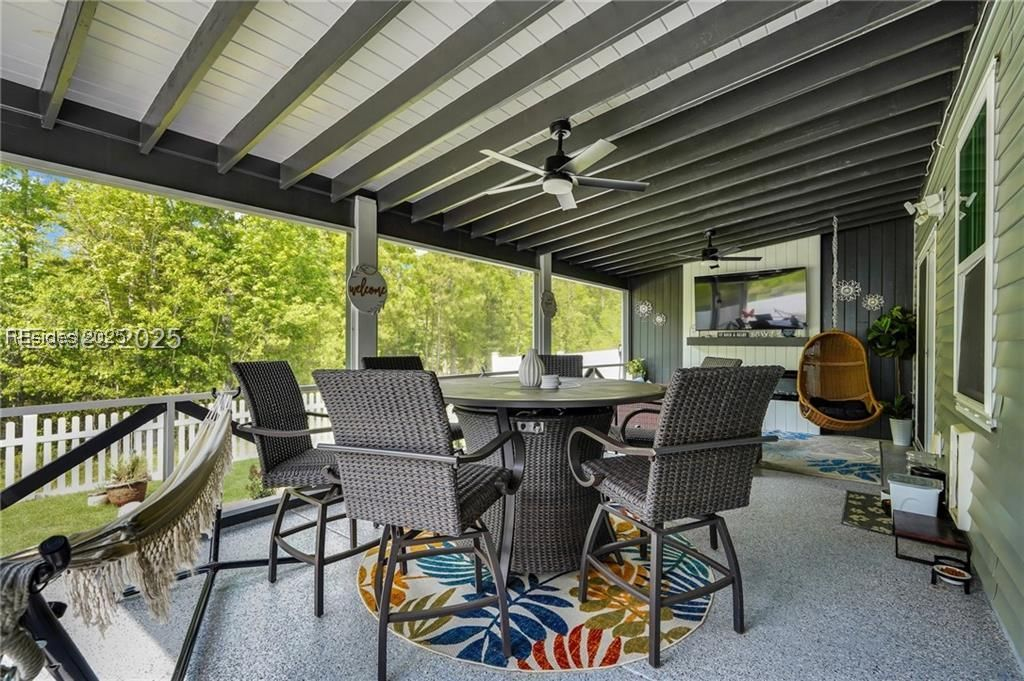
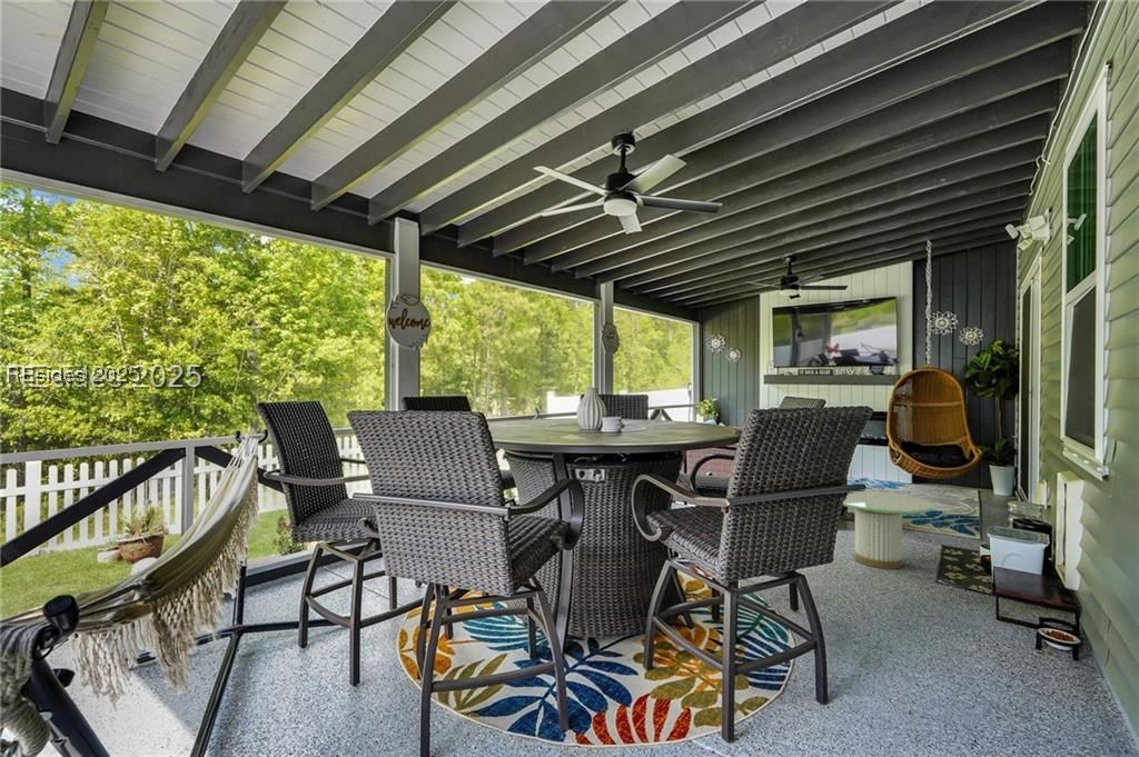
+ side table (878, 530)
